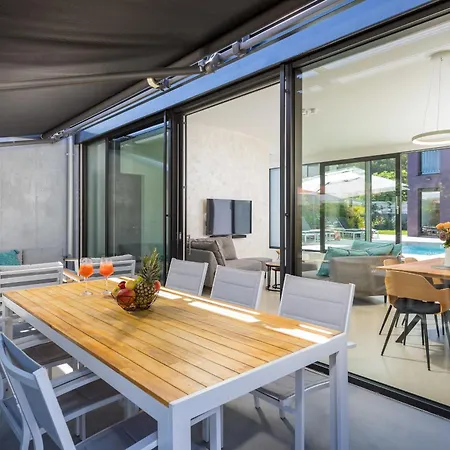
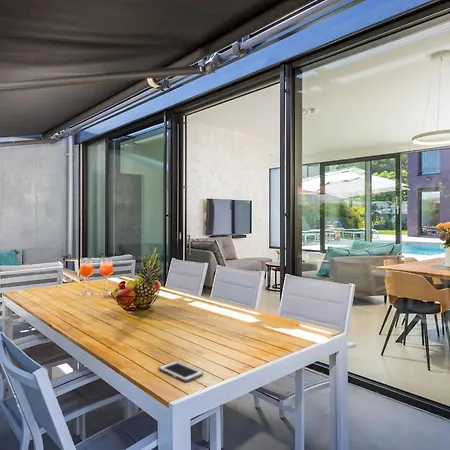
+ cell phone (180, 371)
